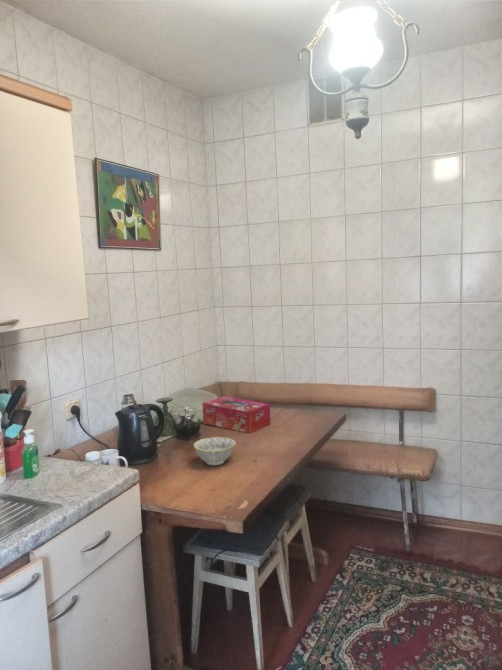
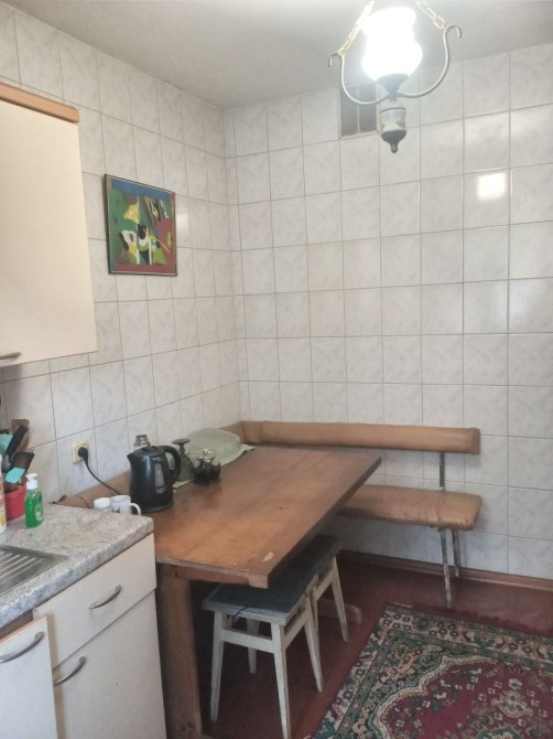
- tissue box (236, 413)
- bowl (215, 452)
